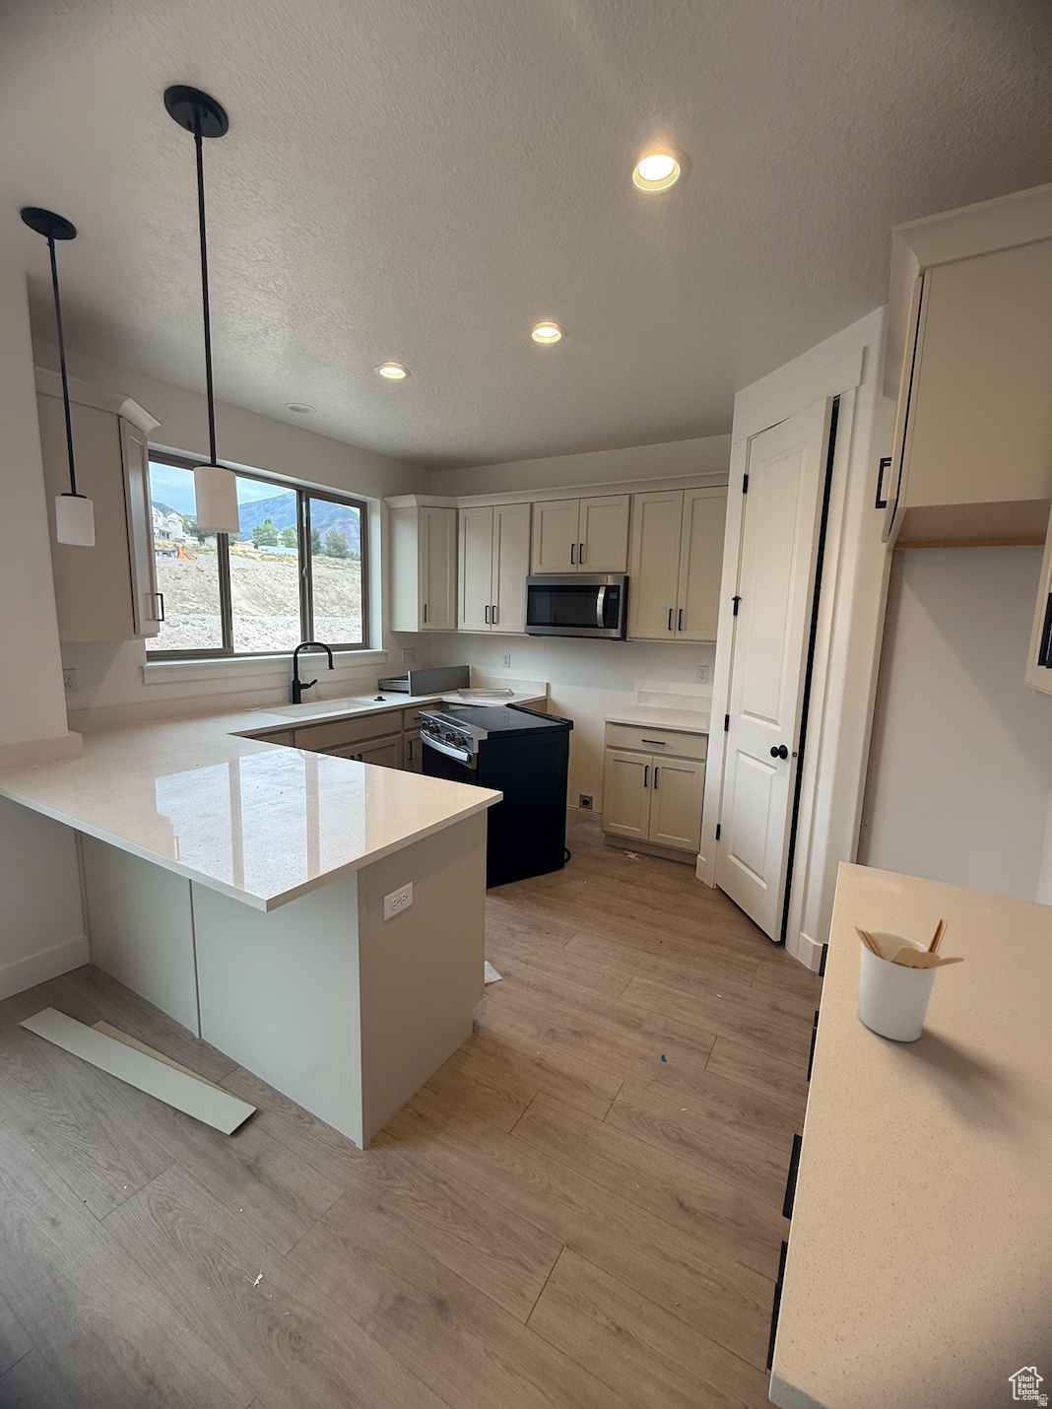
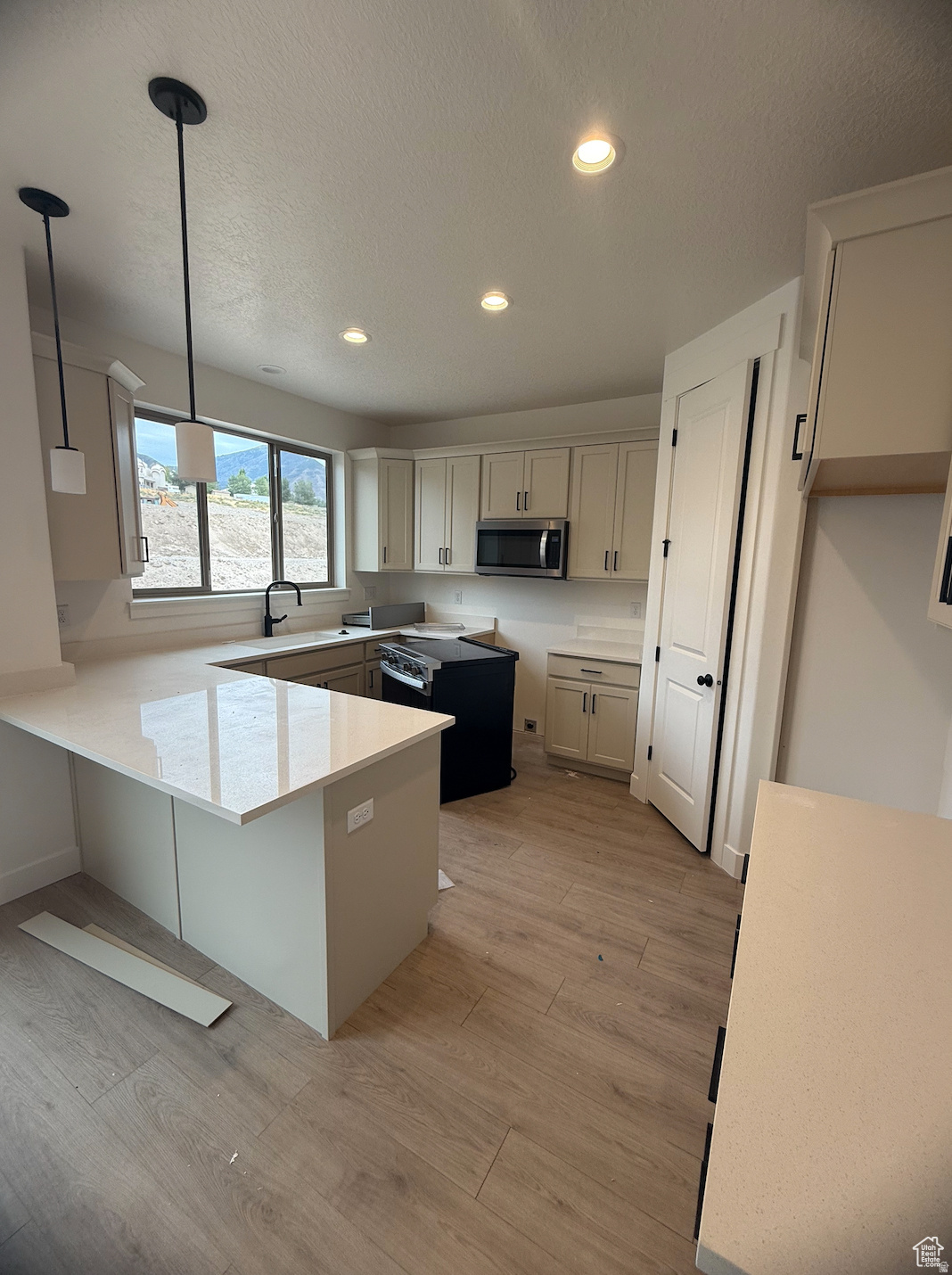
- utensil holder (904, 978)
